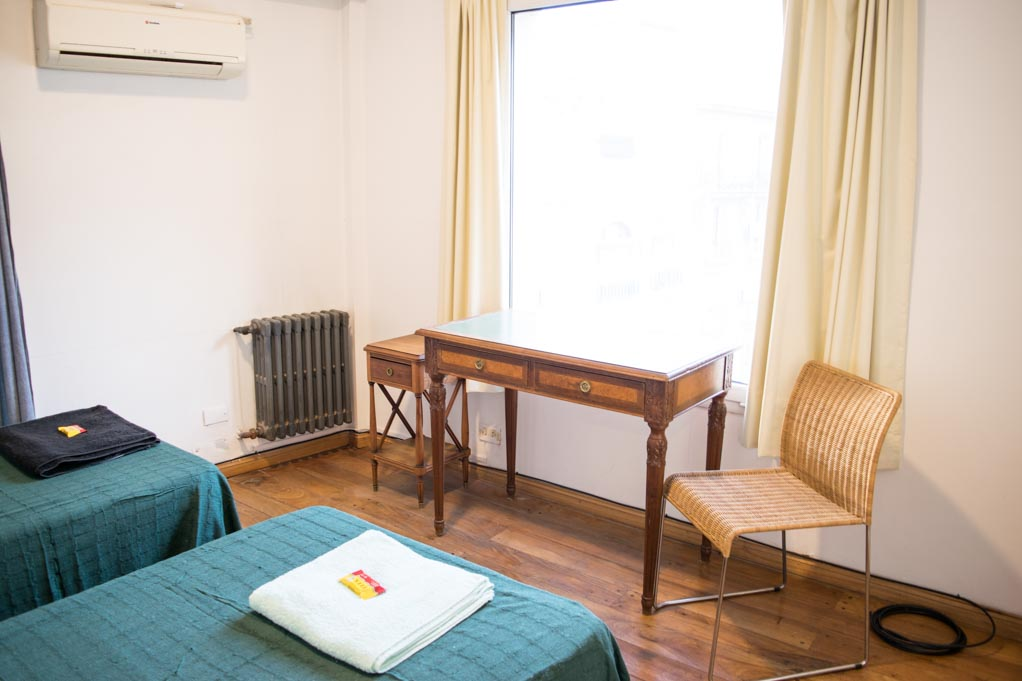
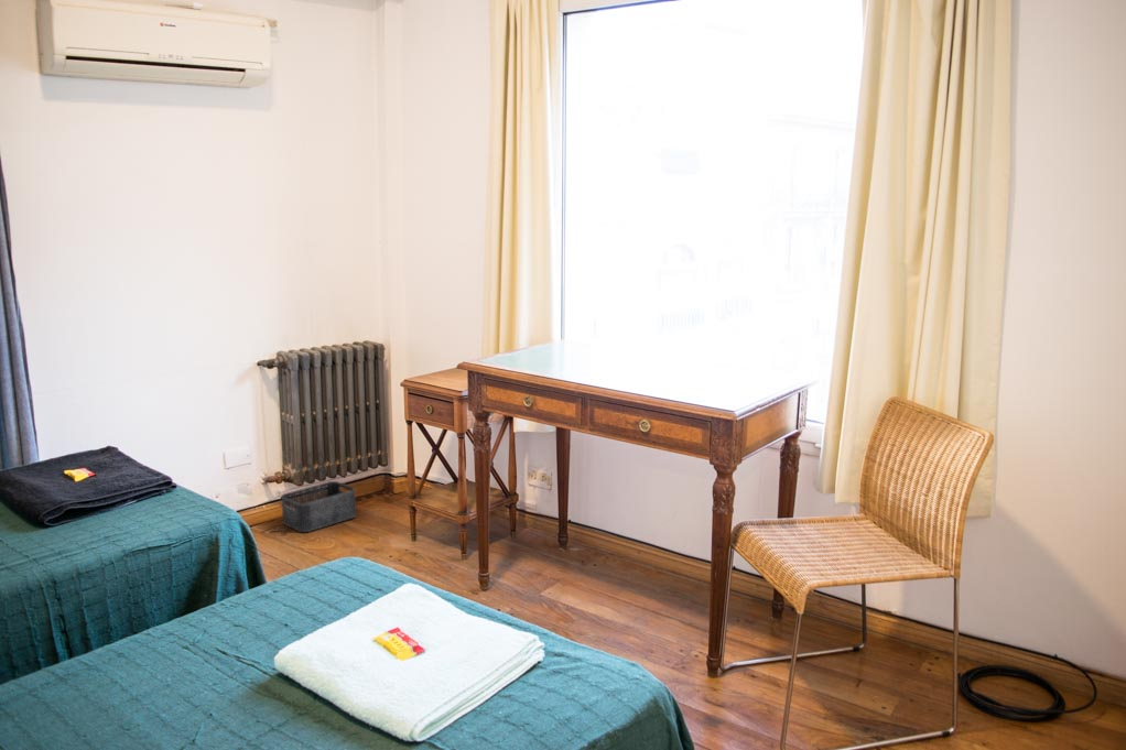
+ storage bin (318, 506)
